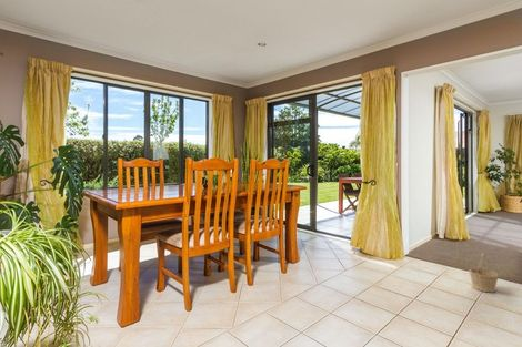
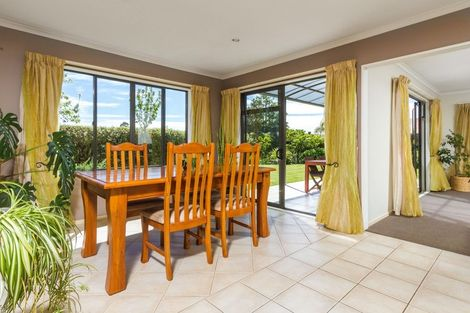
- basket (483, 269)
